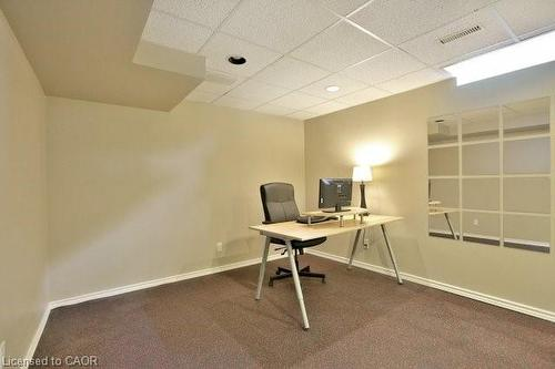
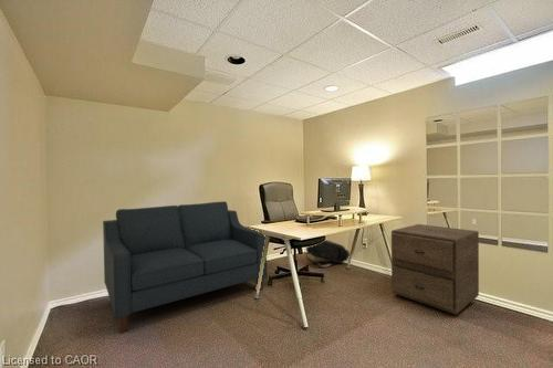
+ backpack (328, 250)
+ sofa (187, 249)
+ filing cabinet (432, 264)
